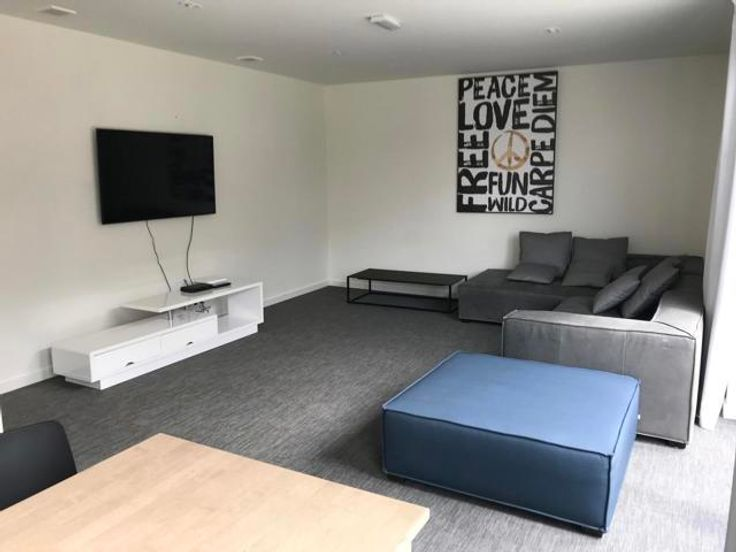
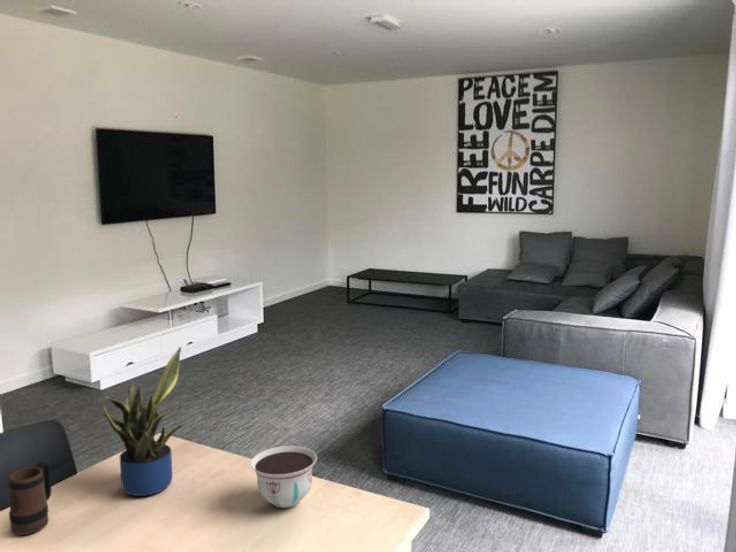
+ potted plant (147, 418)
+ mug (33, 495)
+ bowl (284, 479)
